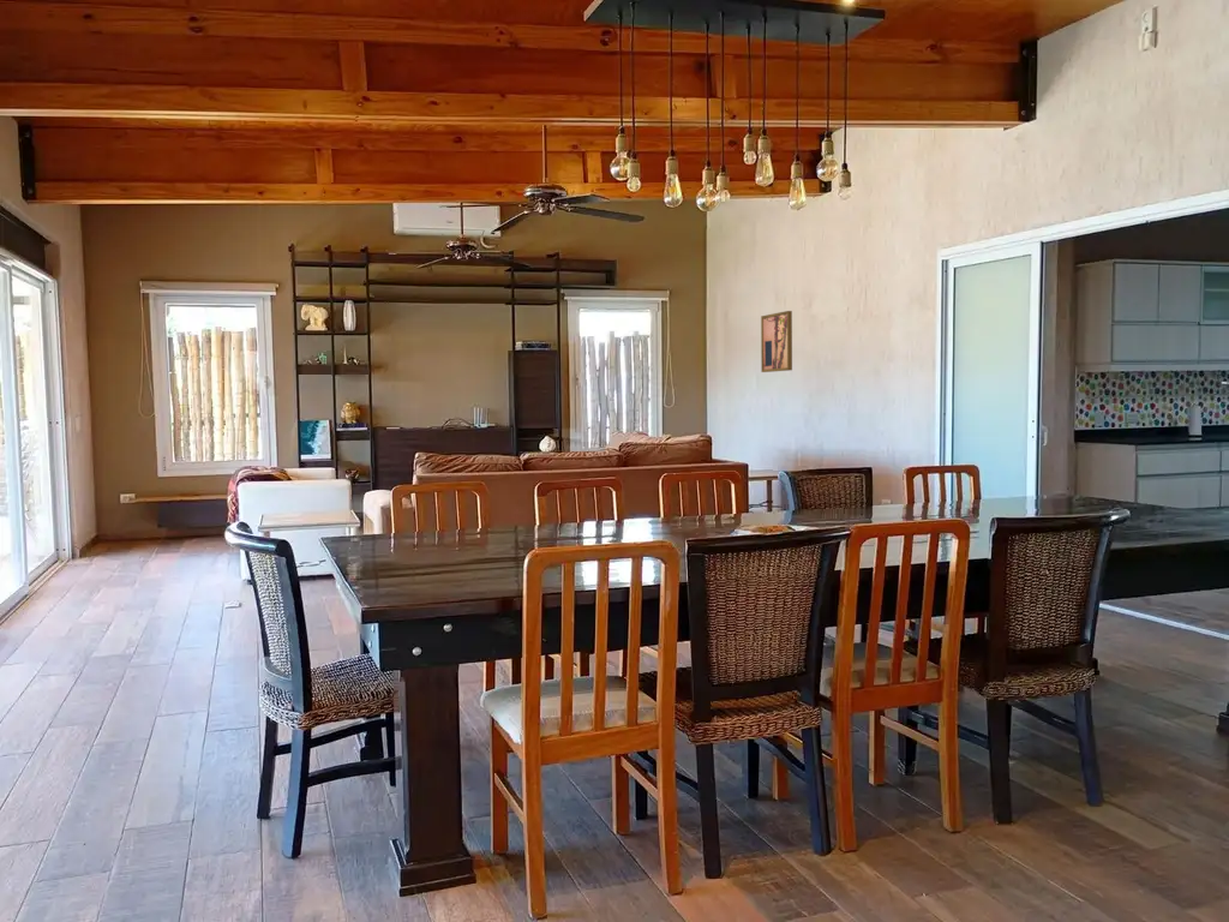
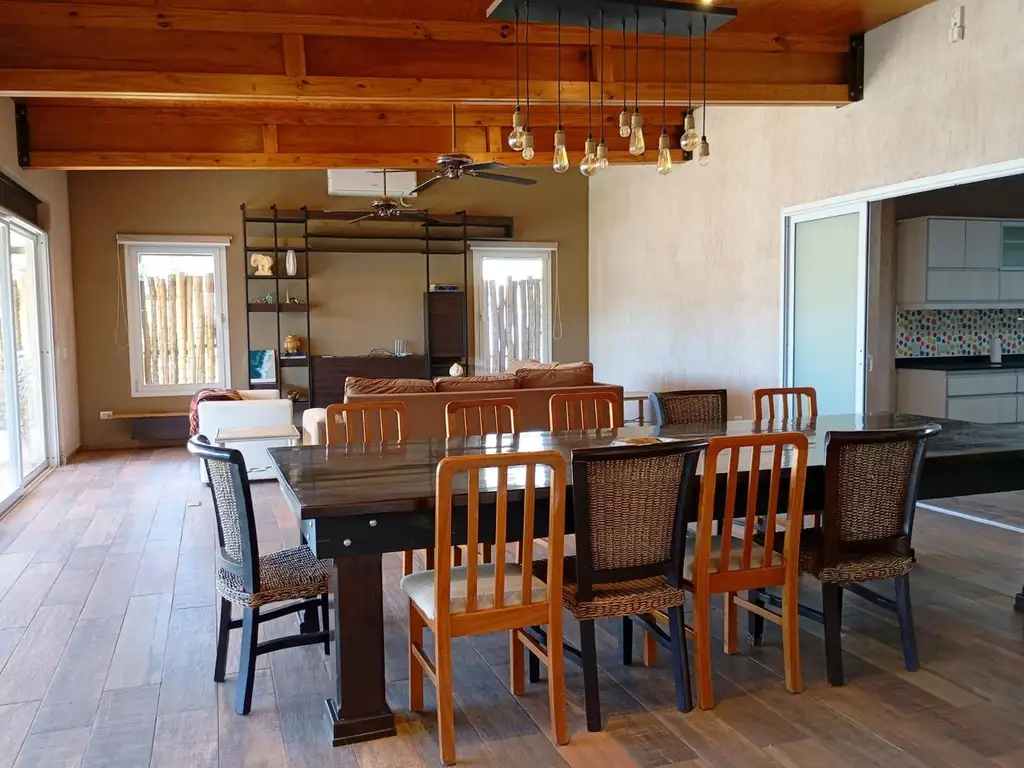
- wall art (775, 342)
